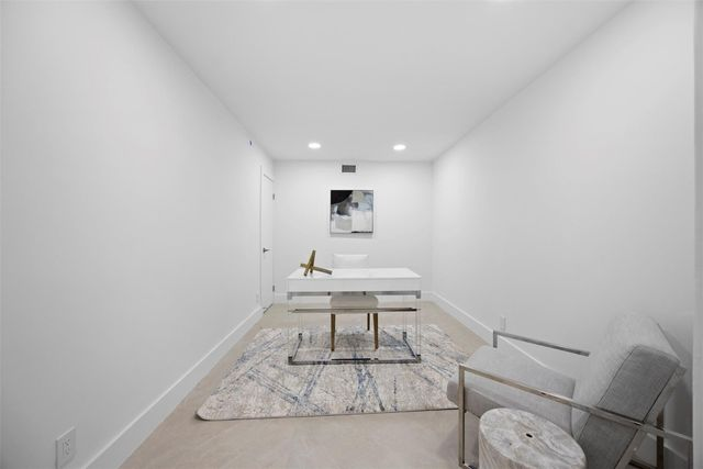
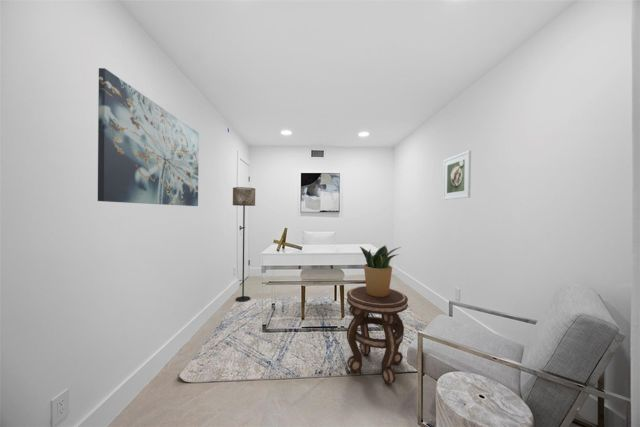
+ potted plant (378, 268)
+ floor lamp (243, 243)
+ side table (378, 324)
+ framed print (455, 177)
+ wall art (162, 157)
